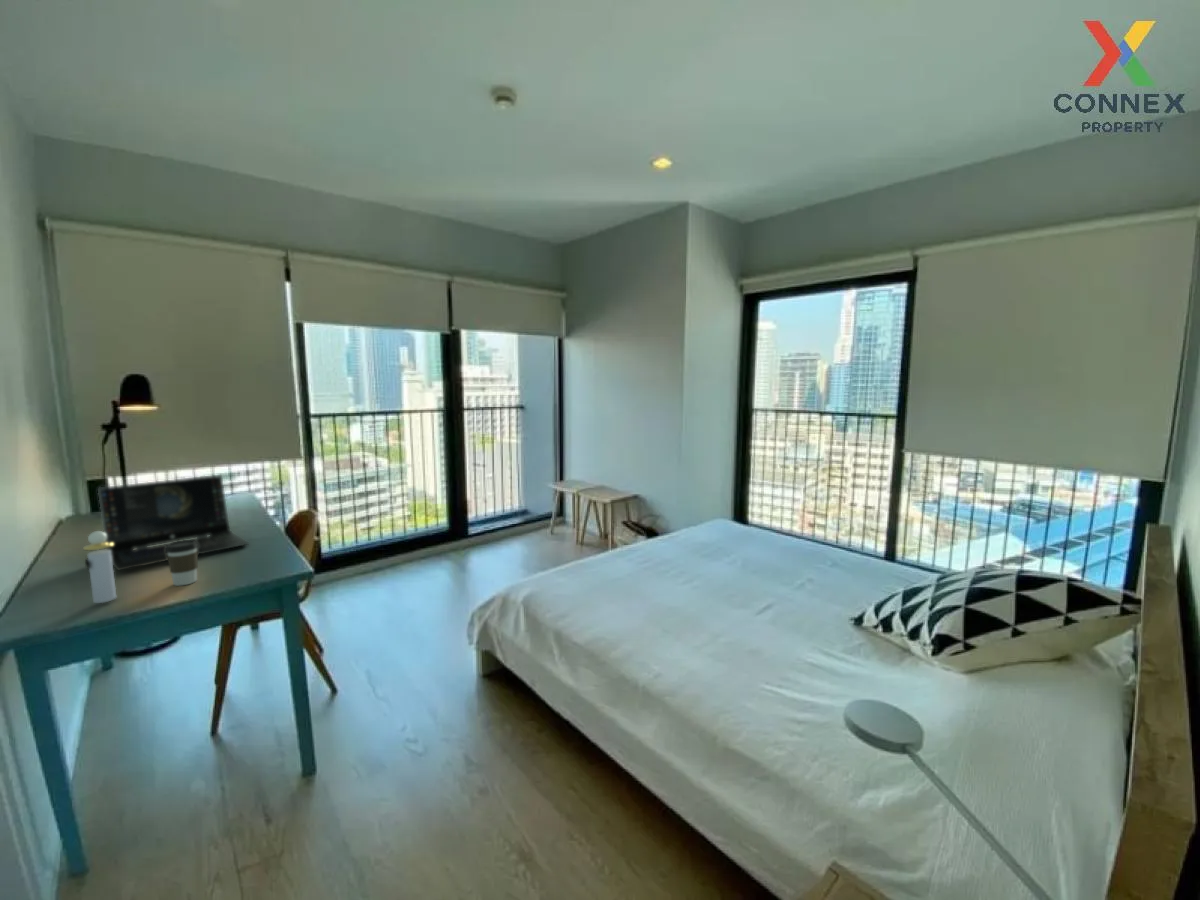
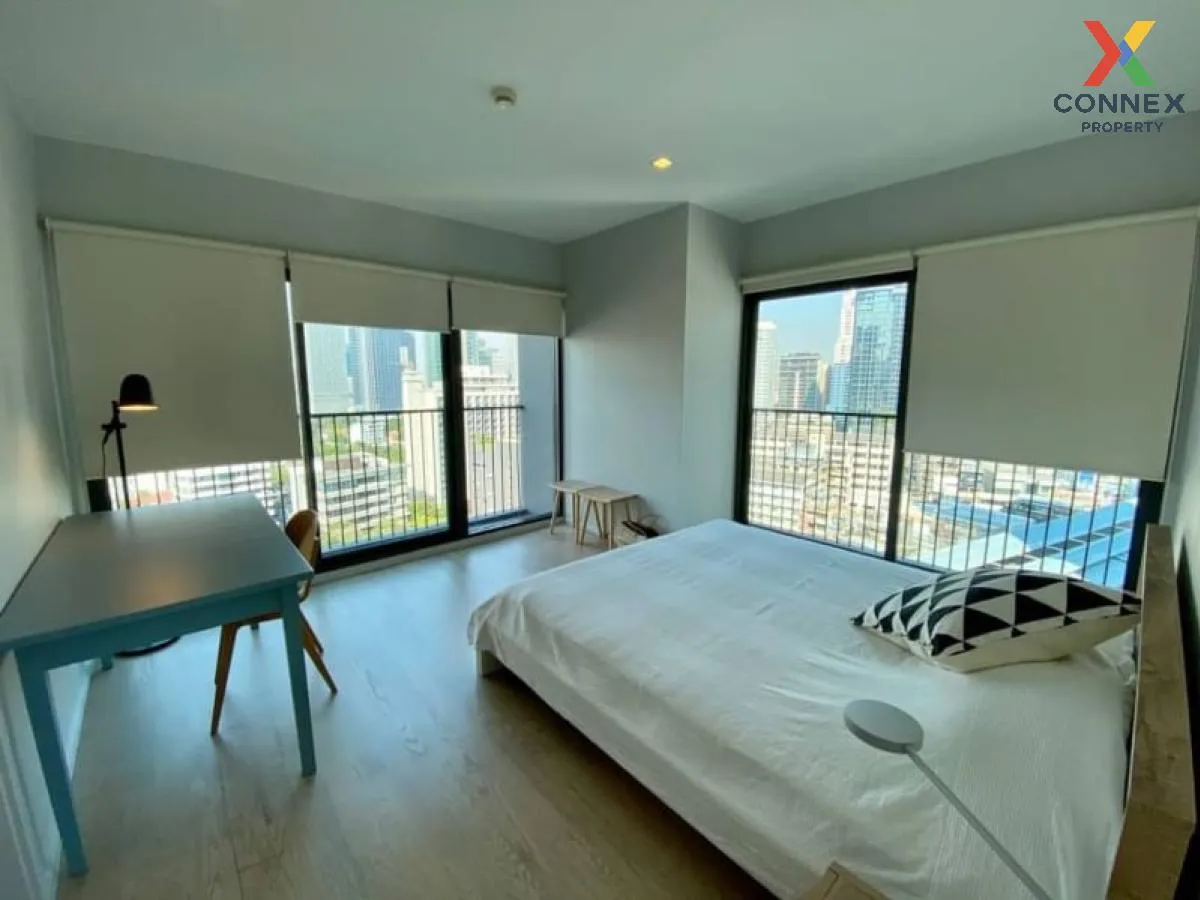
- perfume bottle (101, 567)
- laptop (176, 518)
- coffee cup (183, 562)
